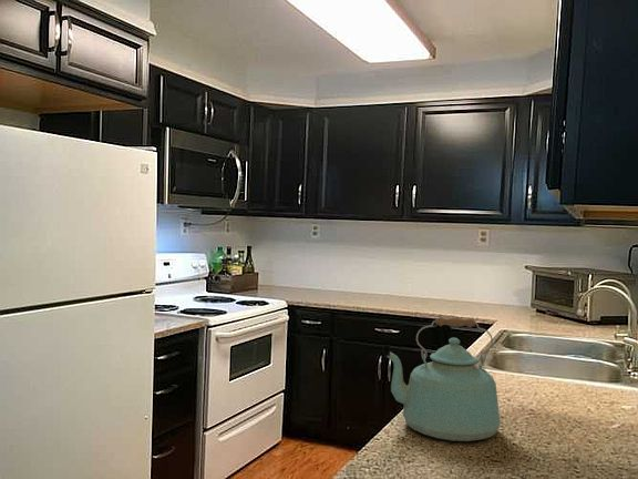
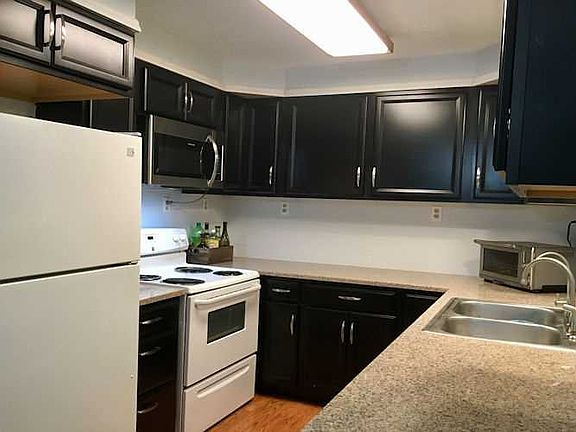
- kettle (442, 373)
